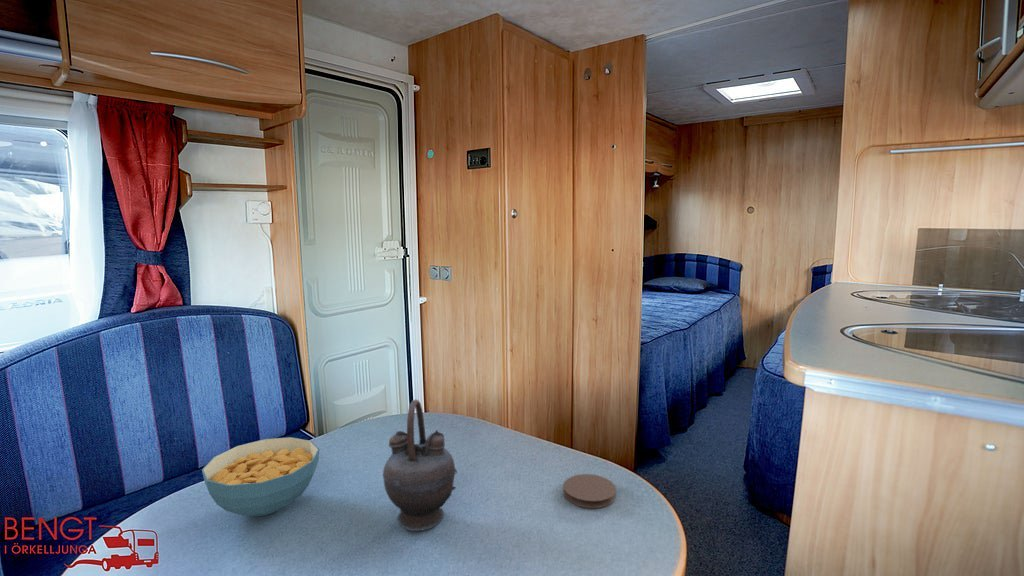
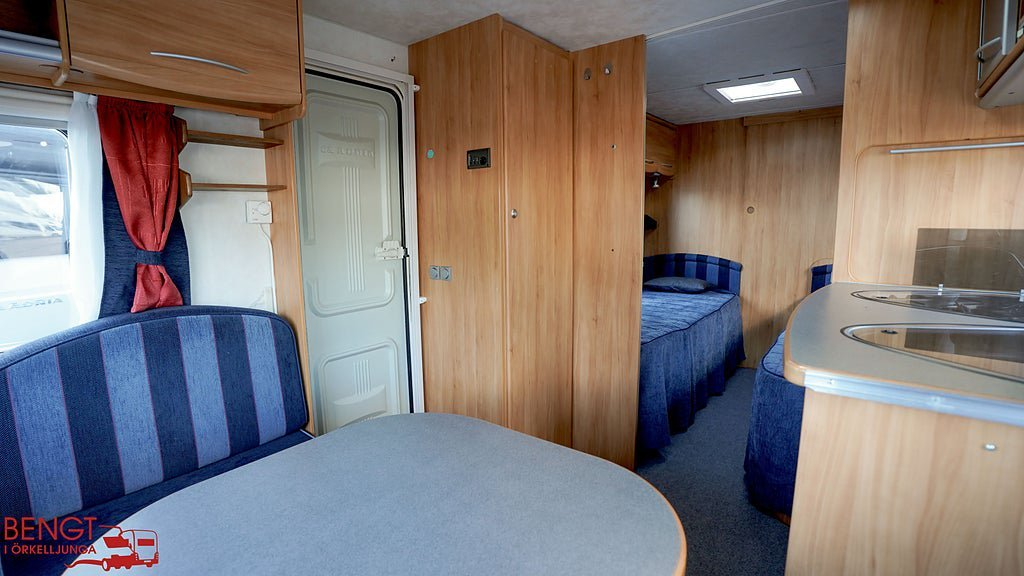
- teapot (421, 457)
- cereal bowl (264, 483)
- coaster (589, 490)
